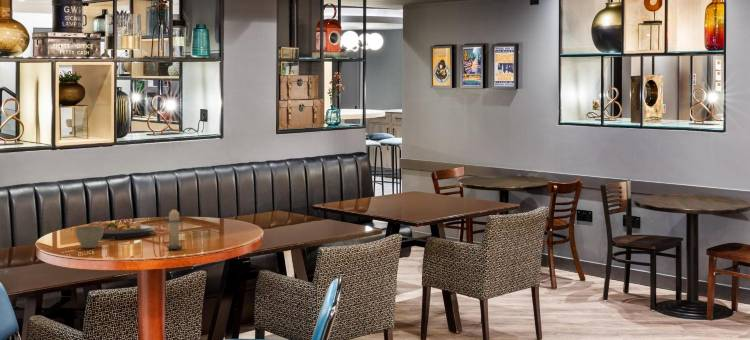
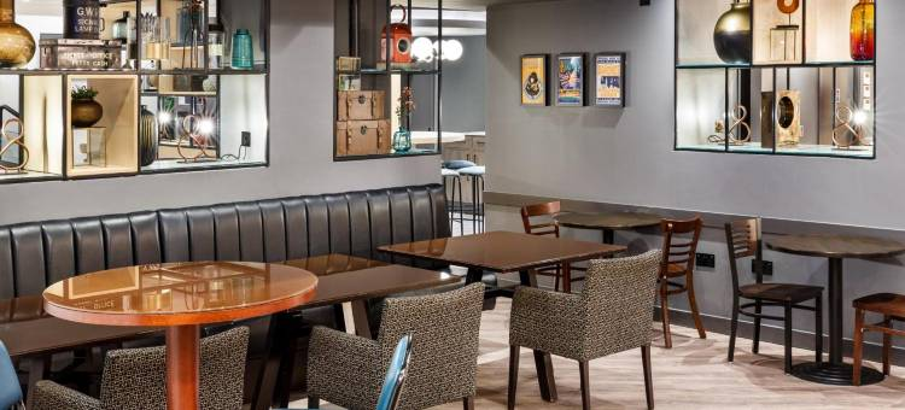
- plate (118, 227)
- candle (174, 227)
- flower pot (89, 237)
